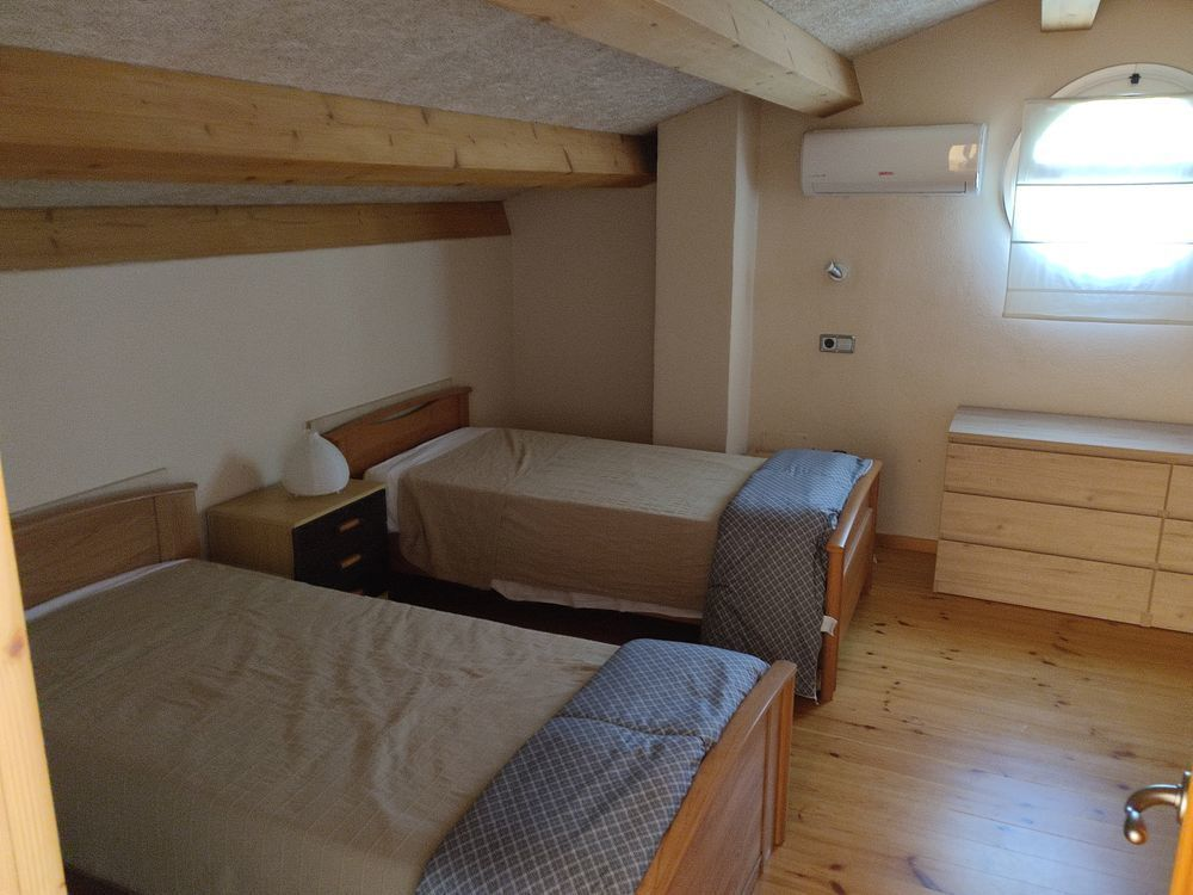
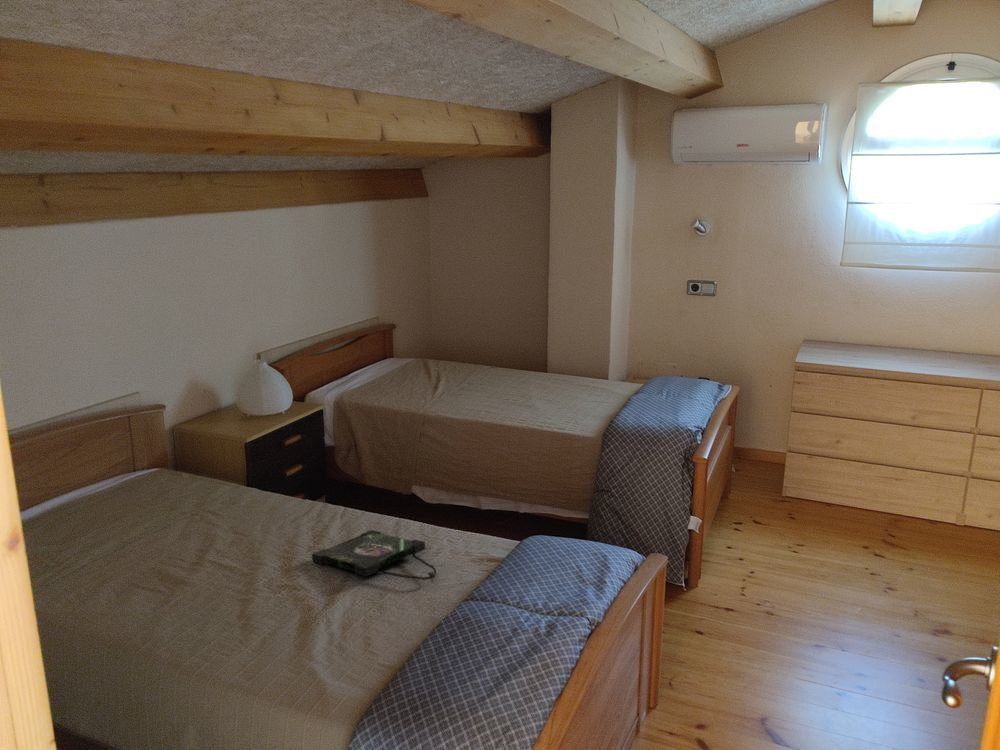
+ photo frame (386, 558)
